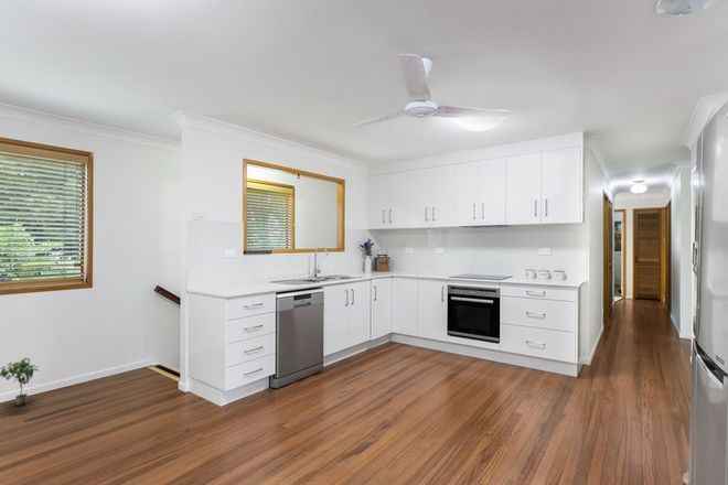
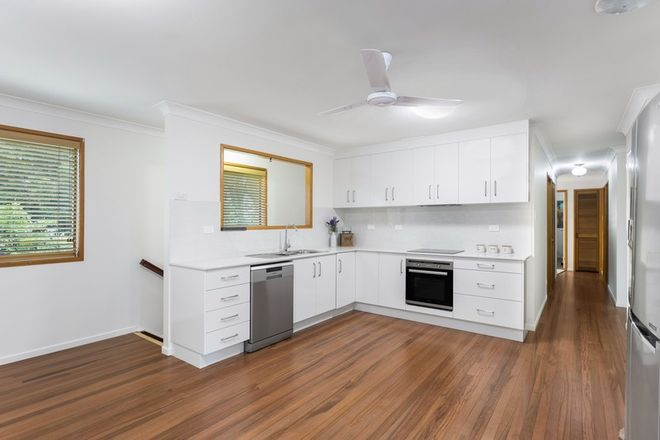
- potted plant (19, 381)
